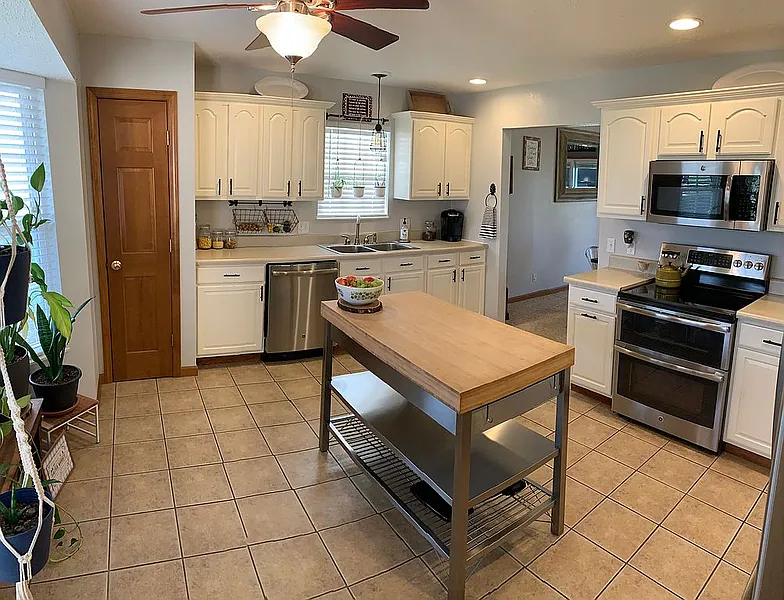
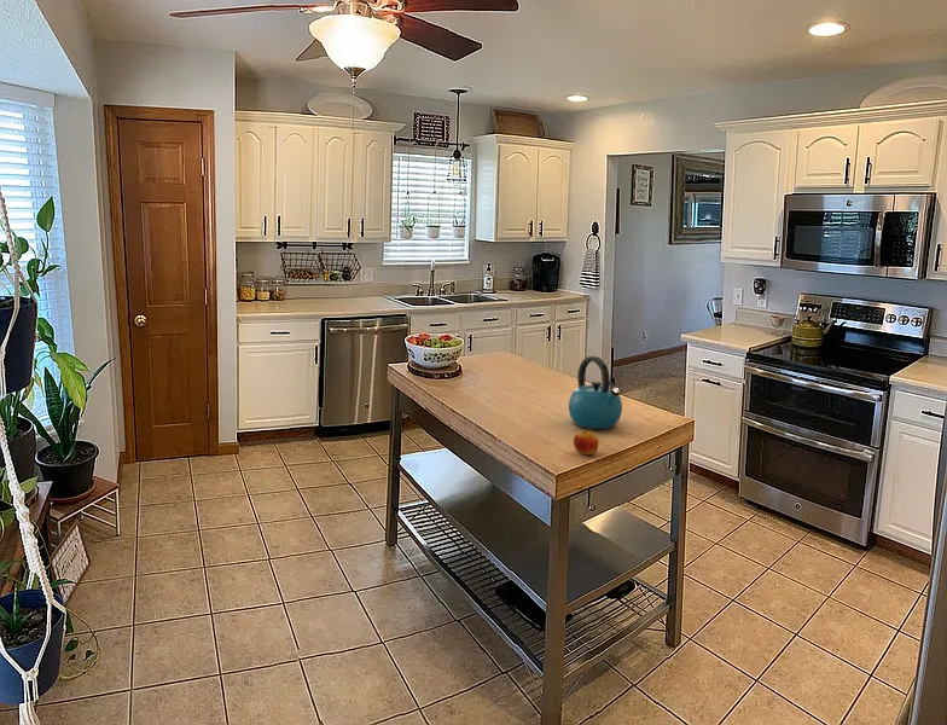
+ kettle (598, 392)
+ apple (586, 440)
